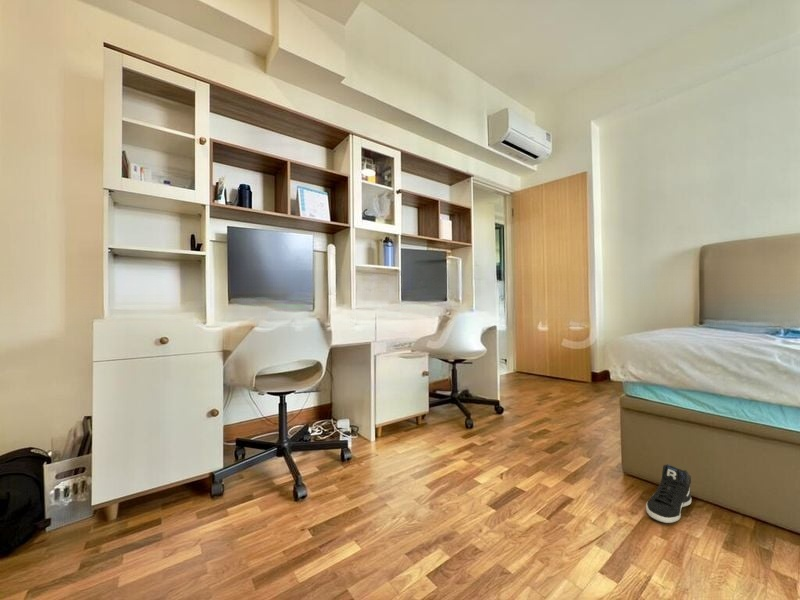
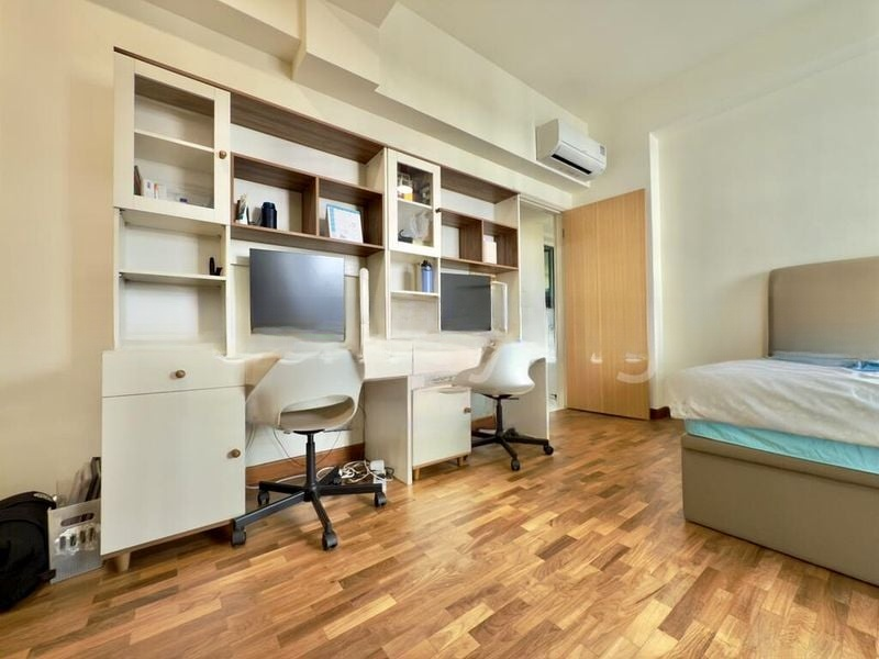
- sneaker (667, 488)
